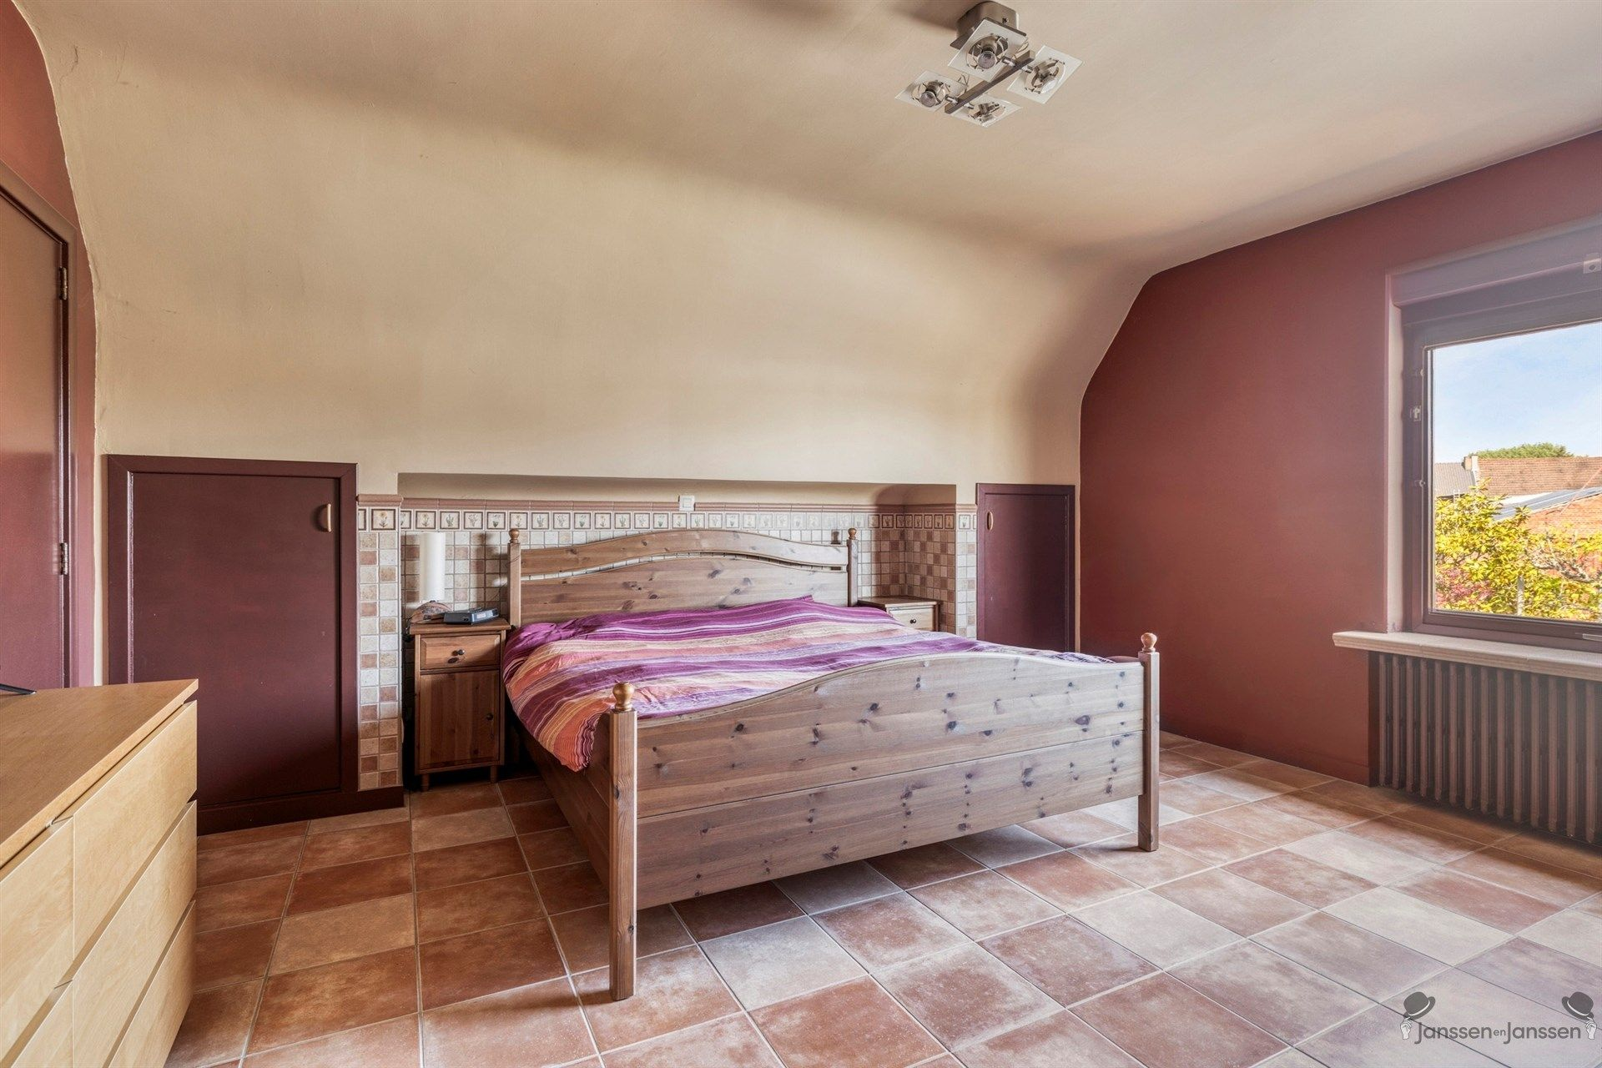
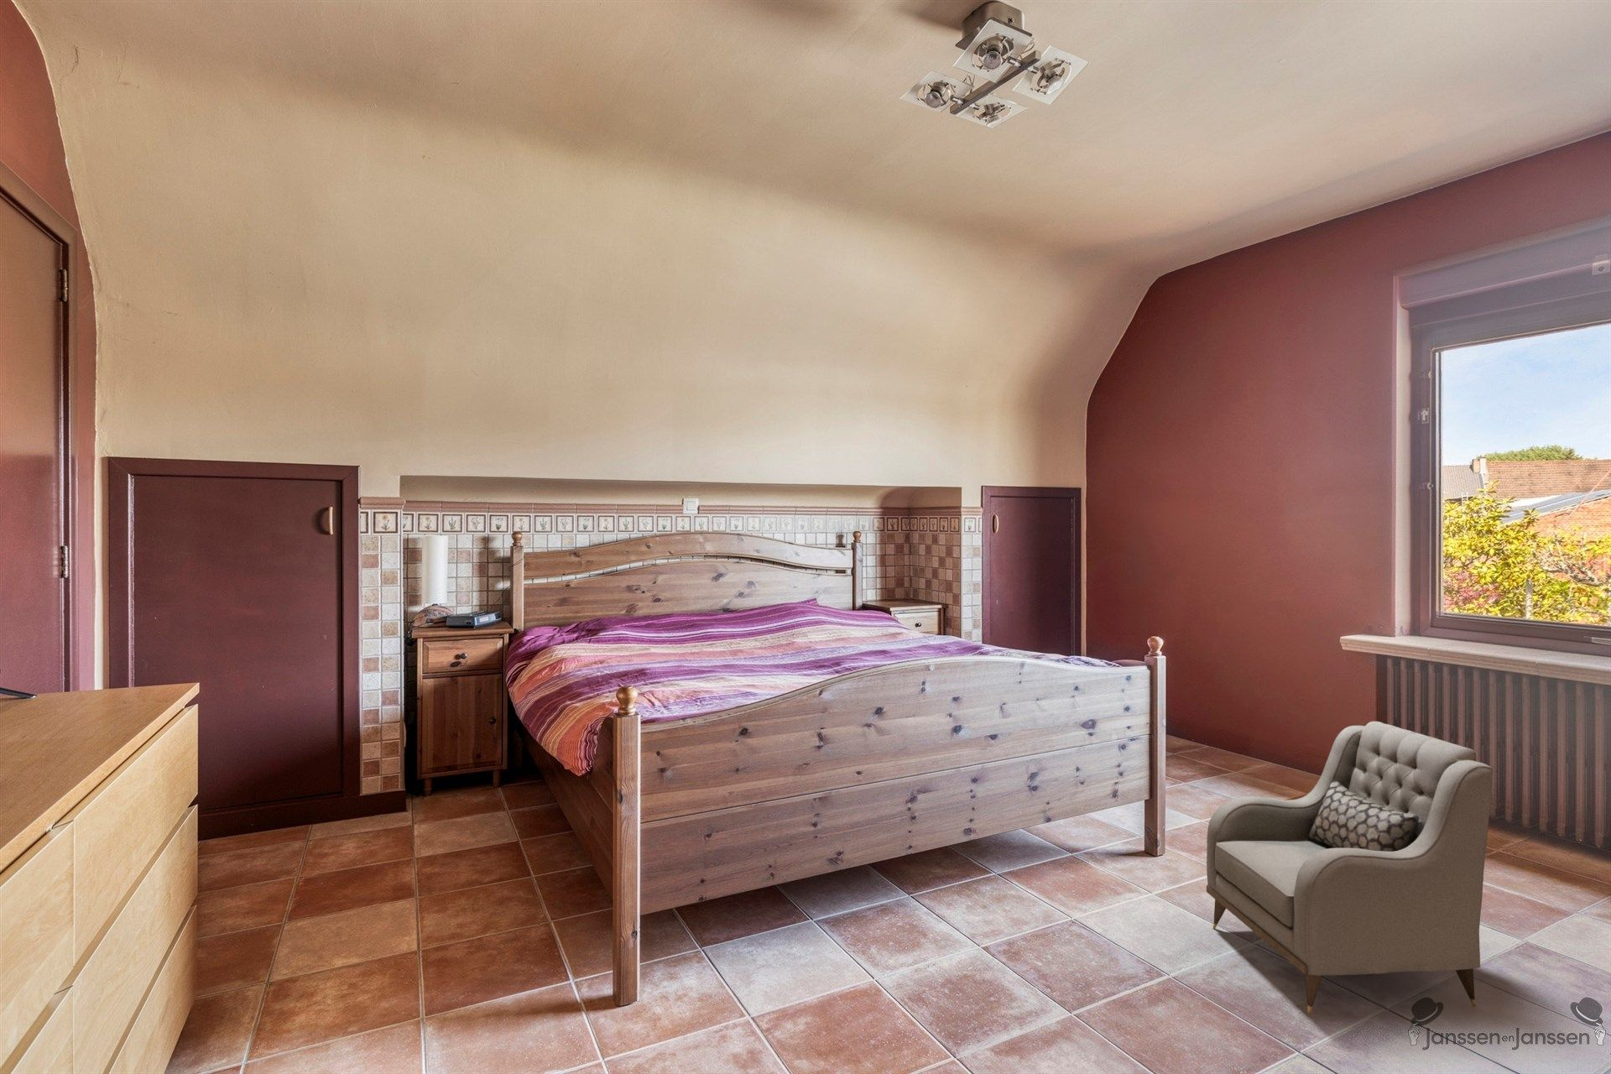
+ armchair (1335, 810)
